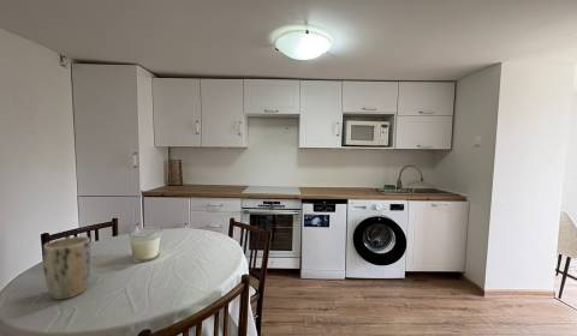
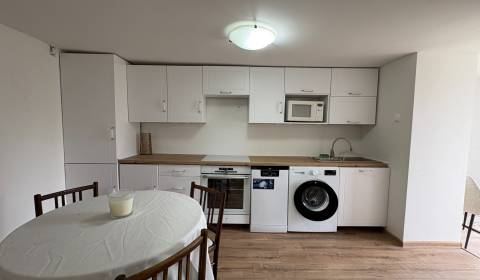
- plant pot (67, 266)
